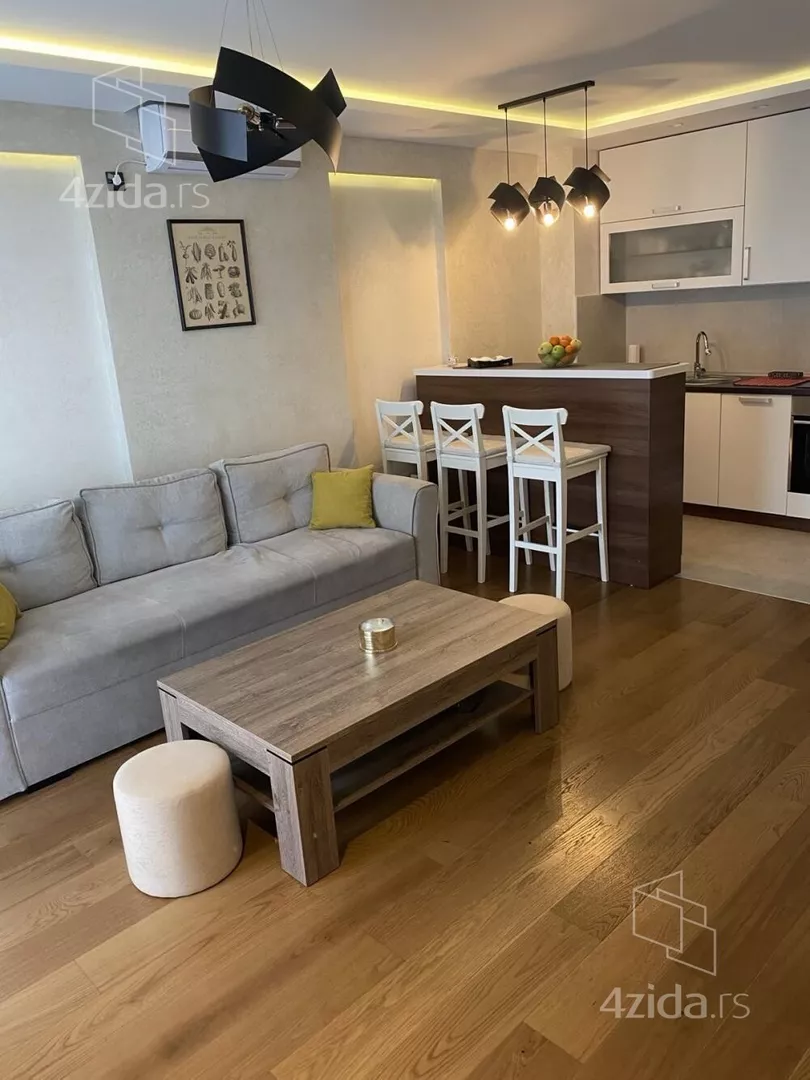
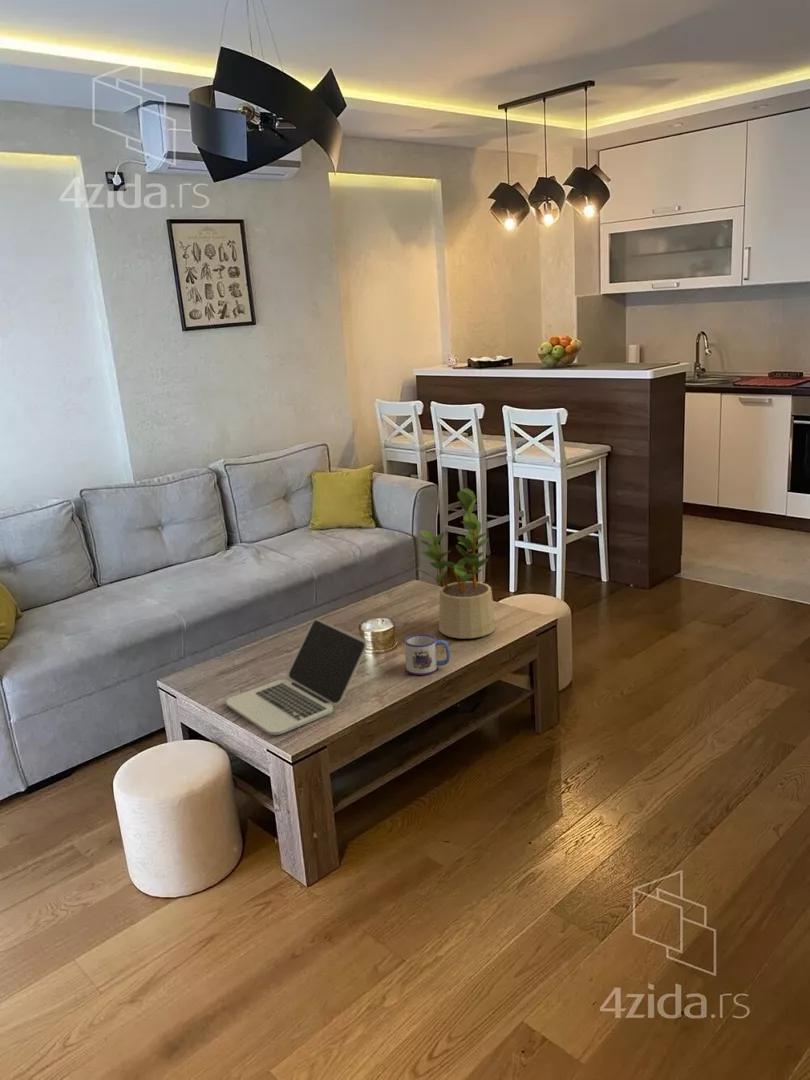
+ laptop (295, 672)
+ mug (427, 653)
+ potted plant (454, 563)
